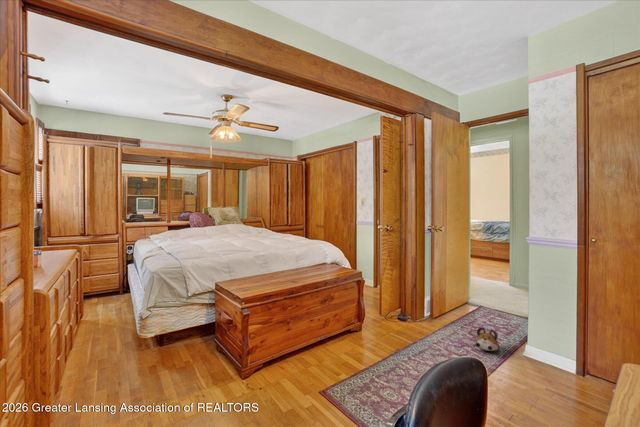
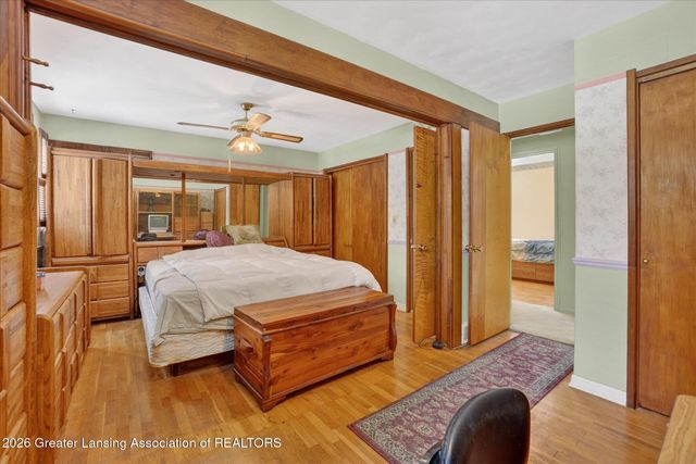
- plush toy (489, 338)
